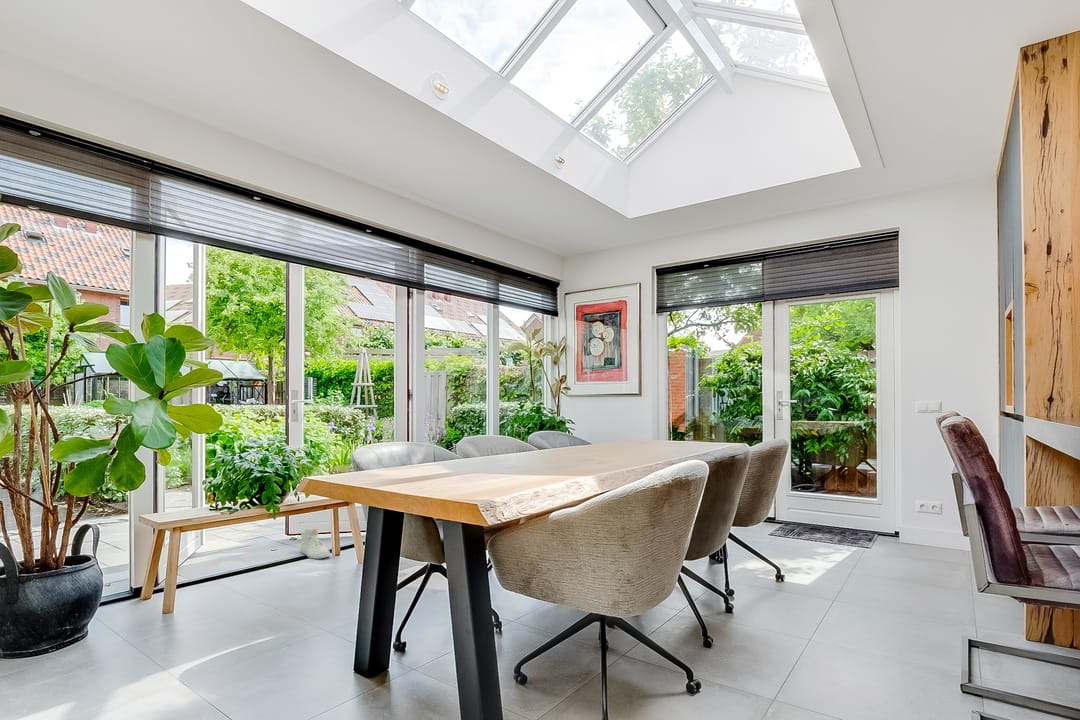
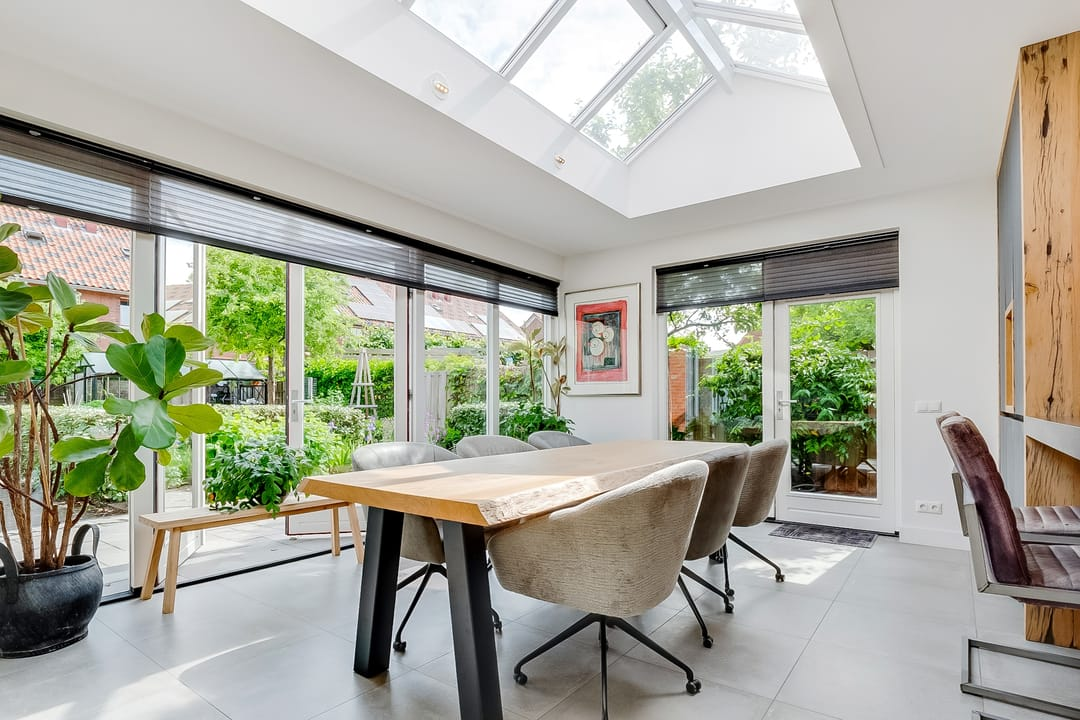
- sneaker (314, 541)
